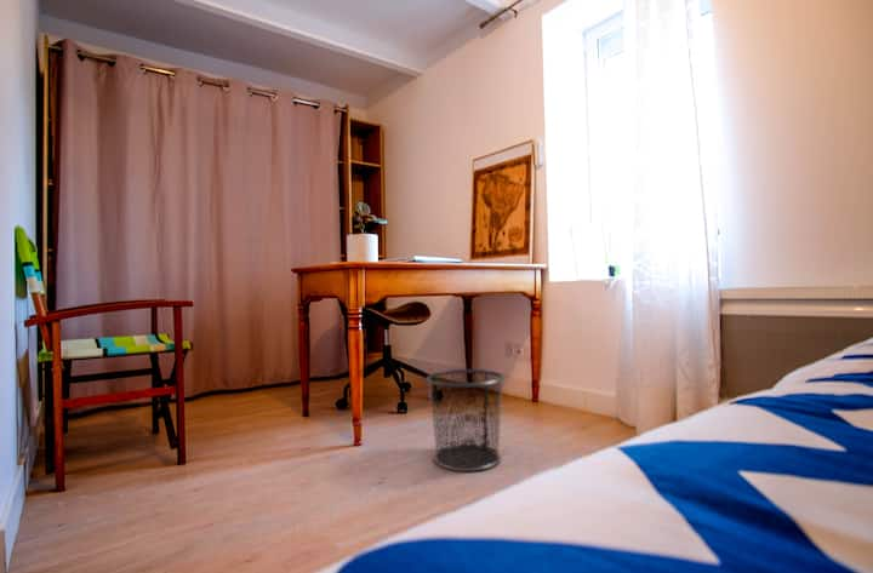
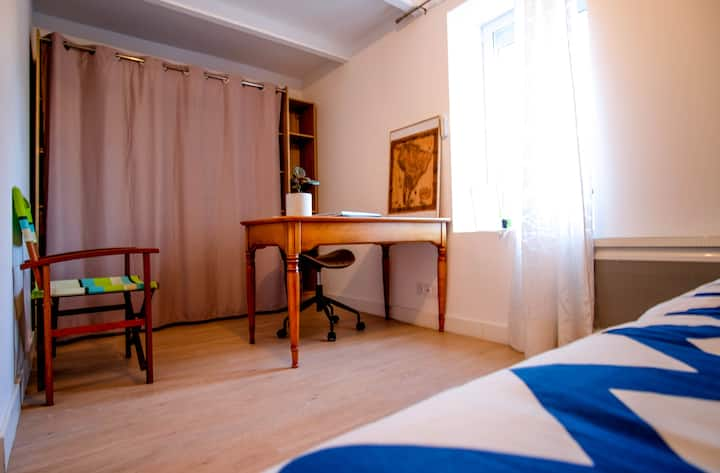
- trash can (466, 417)
